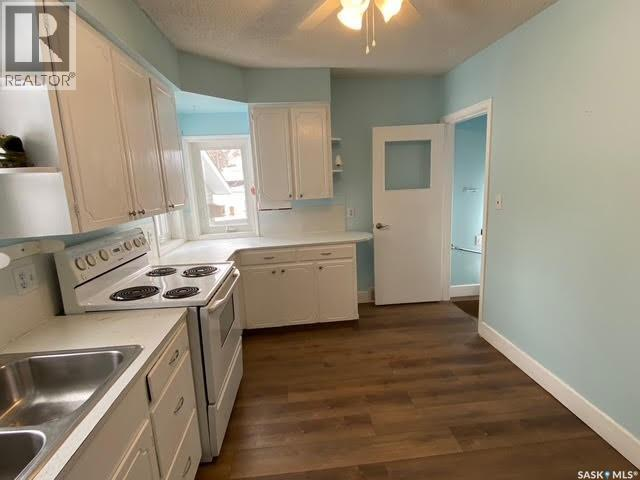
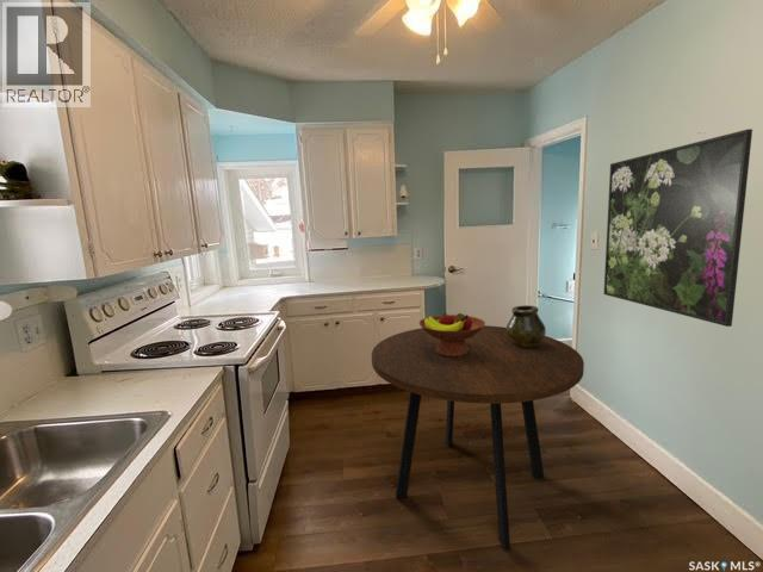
+ vase (525, 325)
+ fruit bowl (451, 330)
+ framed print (660, 231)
+ dining table (471, 402)
